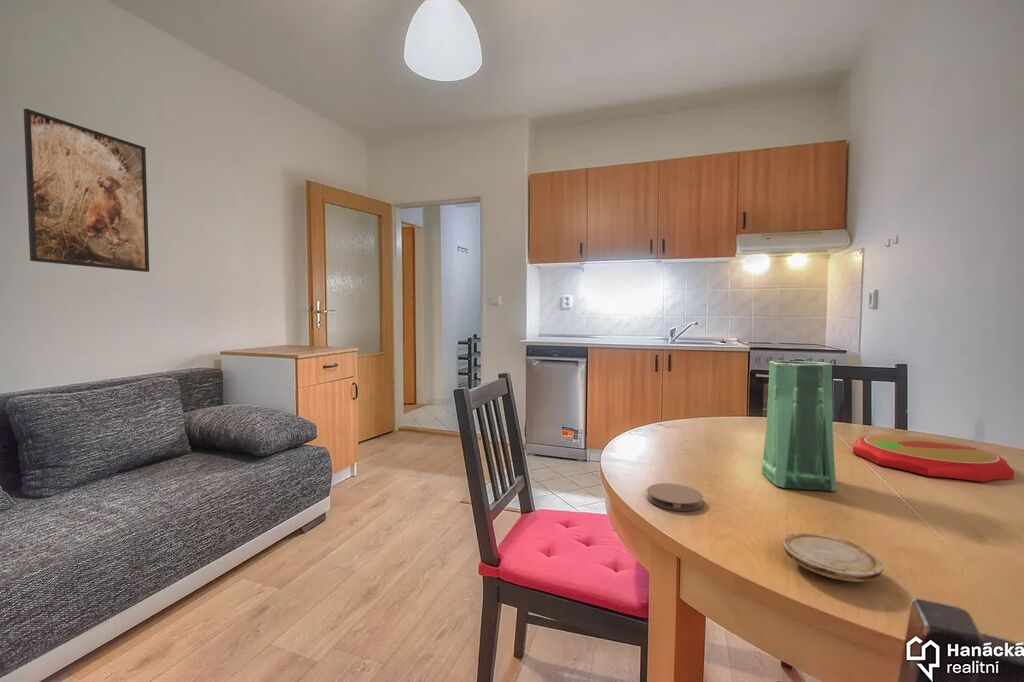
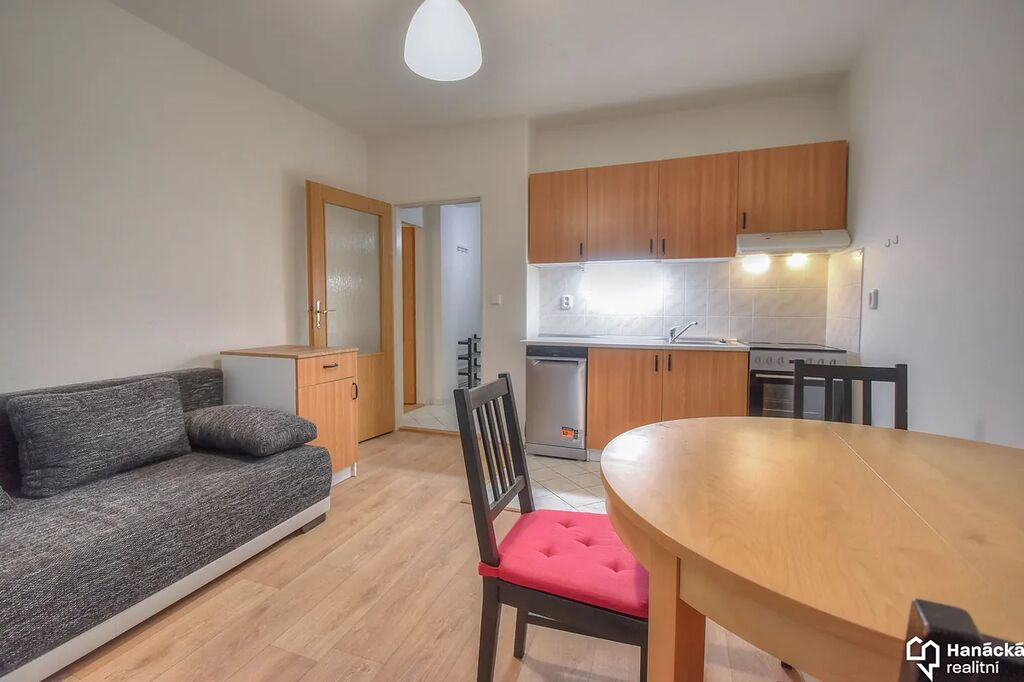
- wood slice (829, 559)
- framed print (93, 198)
- coaster (674, 496)
- plate (925, 452)
- vase (798, 421)
